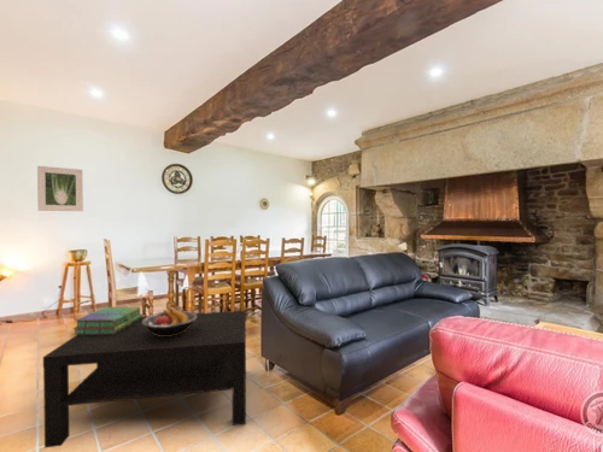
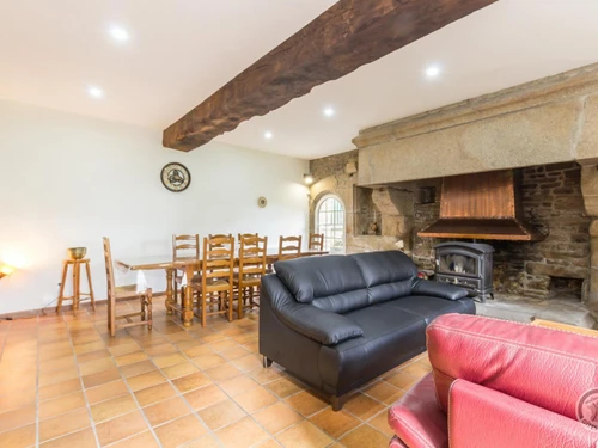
- fruit bowl (170, 322)
- coffee table (165, 365)
- stack of books (110, 318)
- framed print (60, 189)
